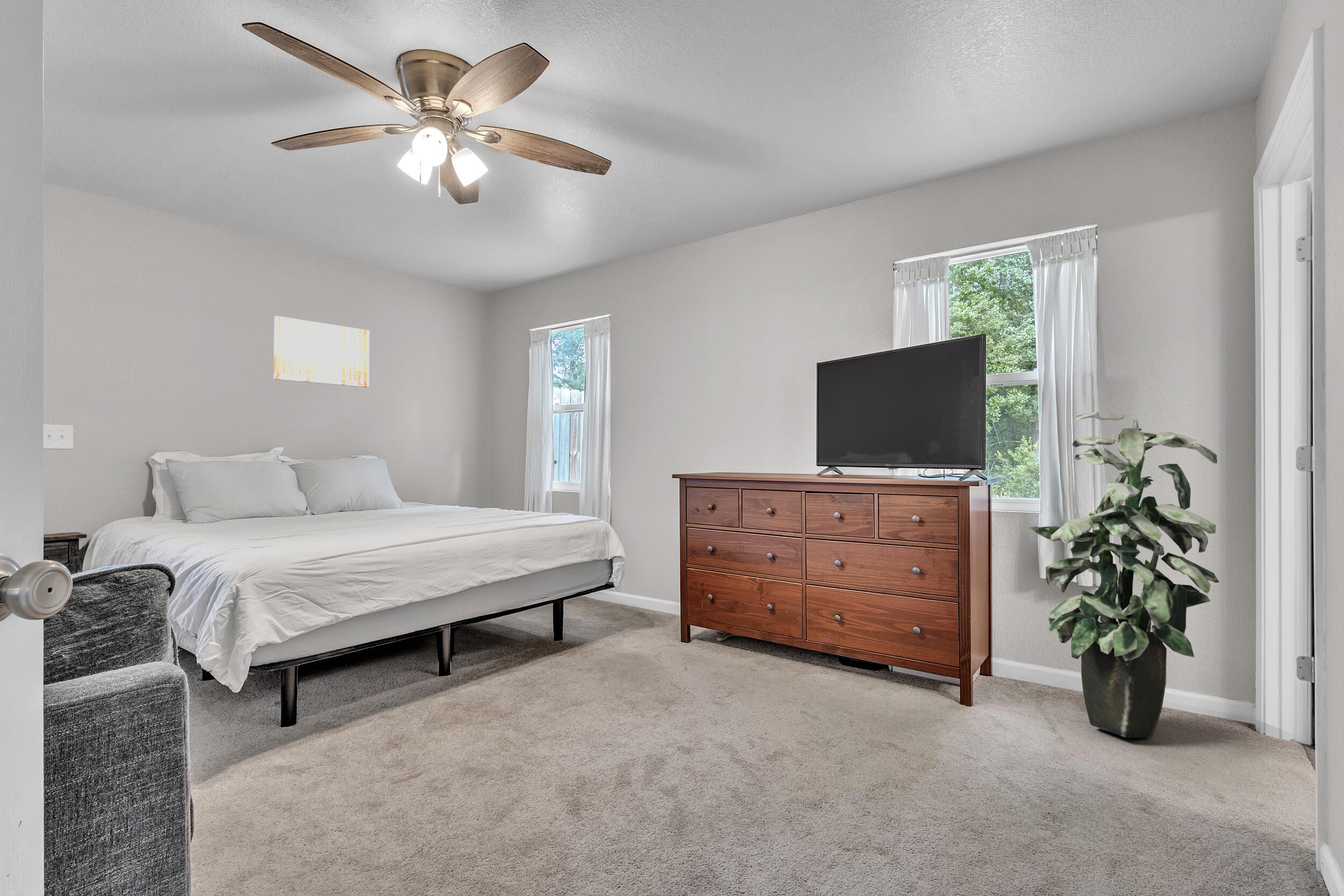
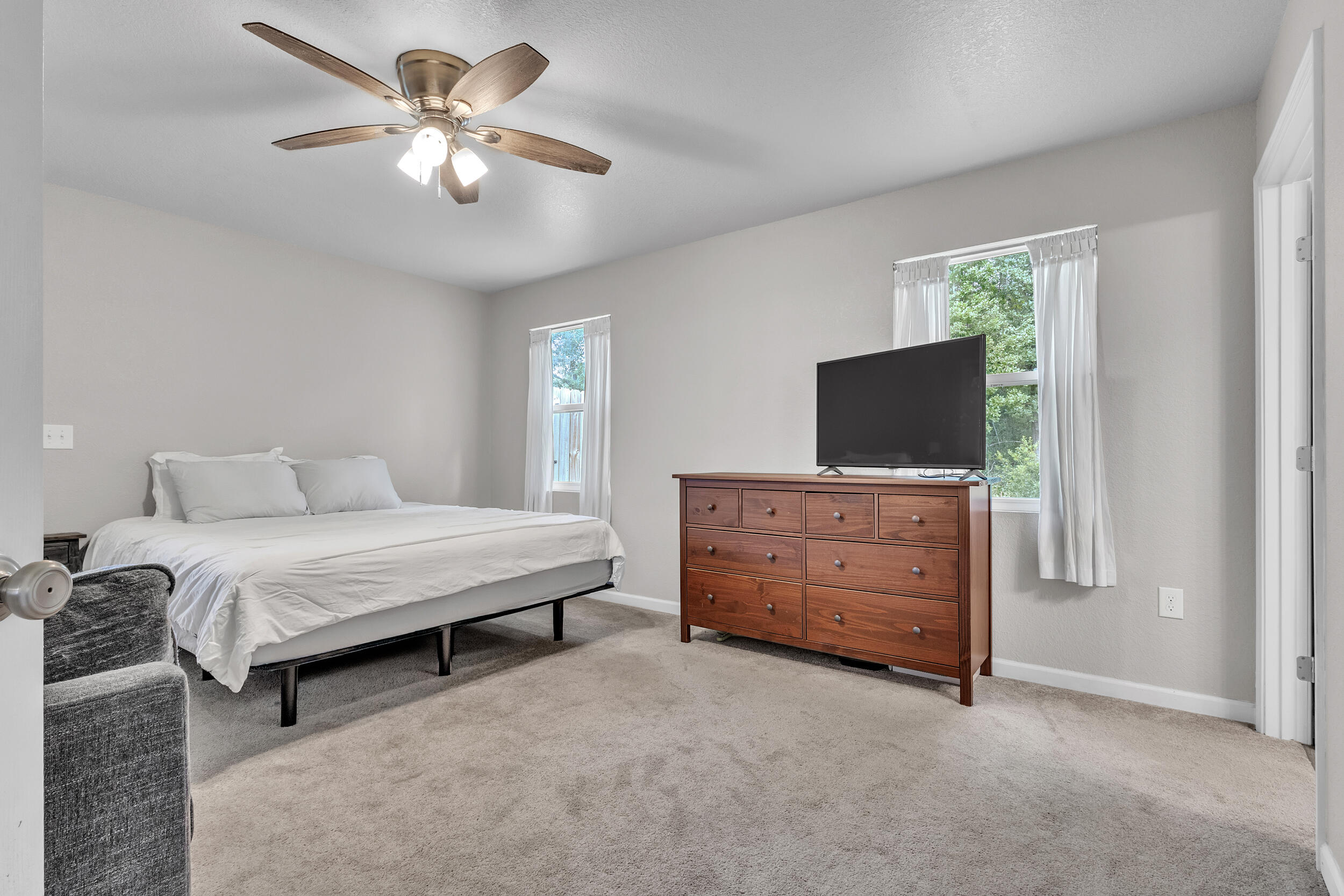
- wall art (324, 353)
- indoor plant (1117, 569)
